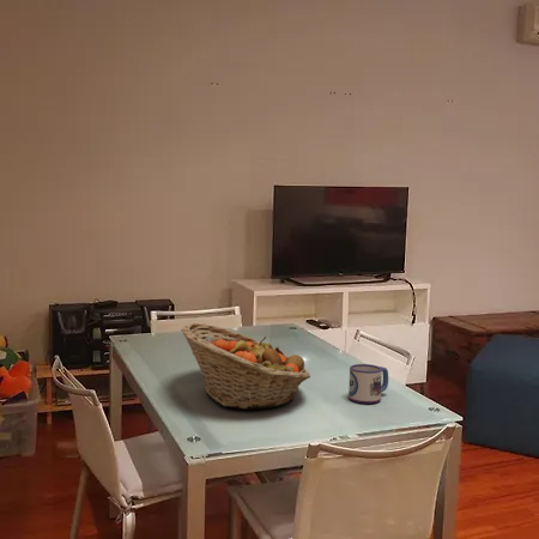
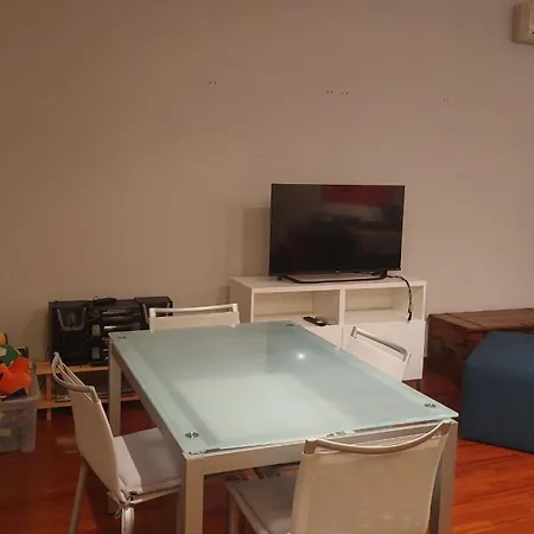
- fruit basket (244, 361)
- mug (370, 382)
